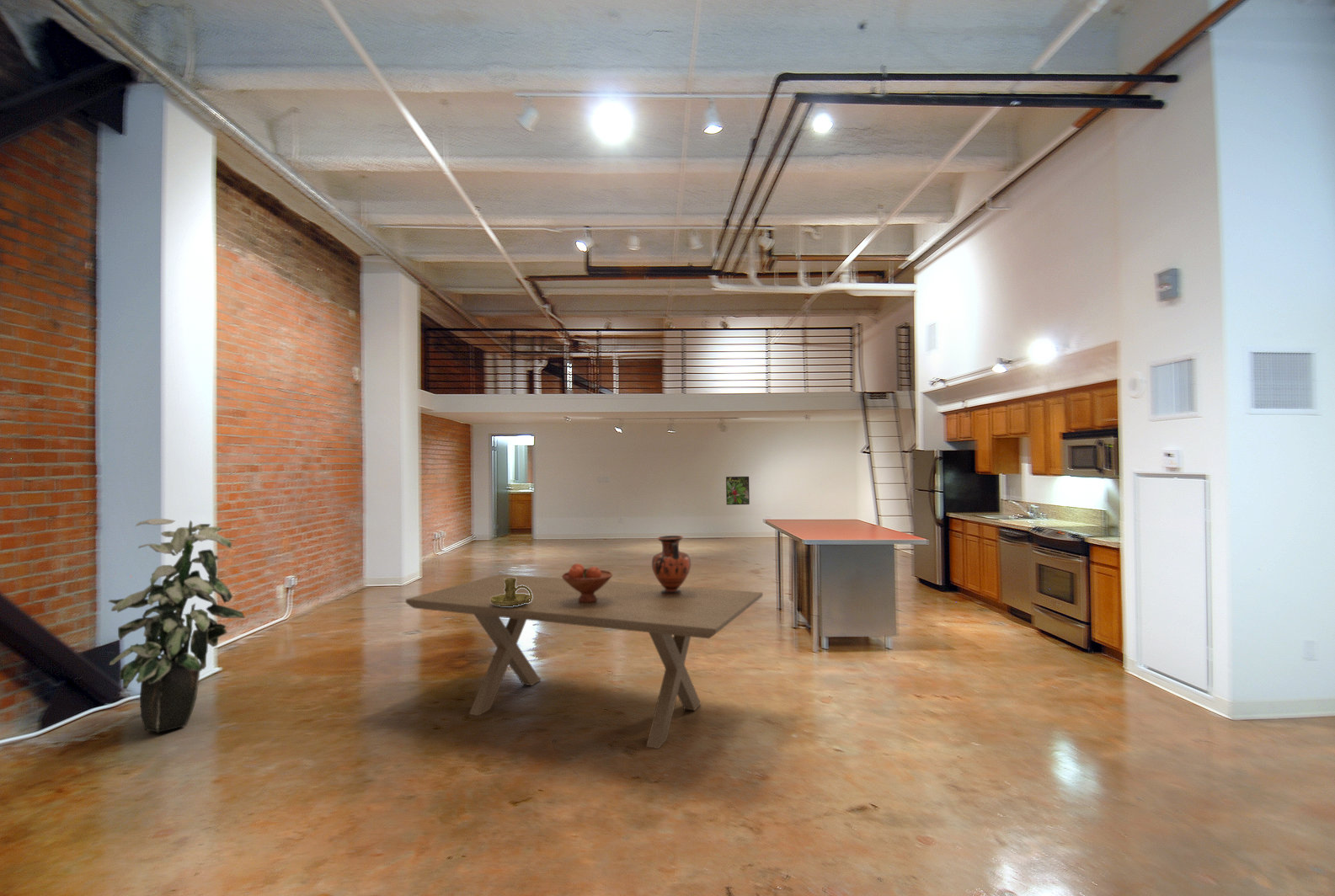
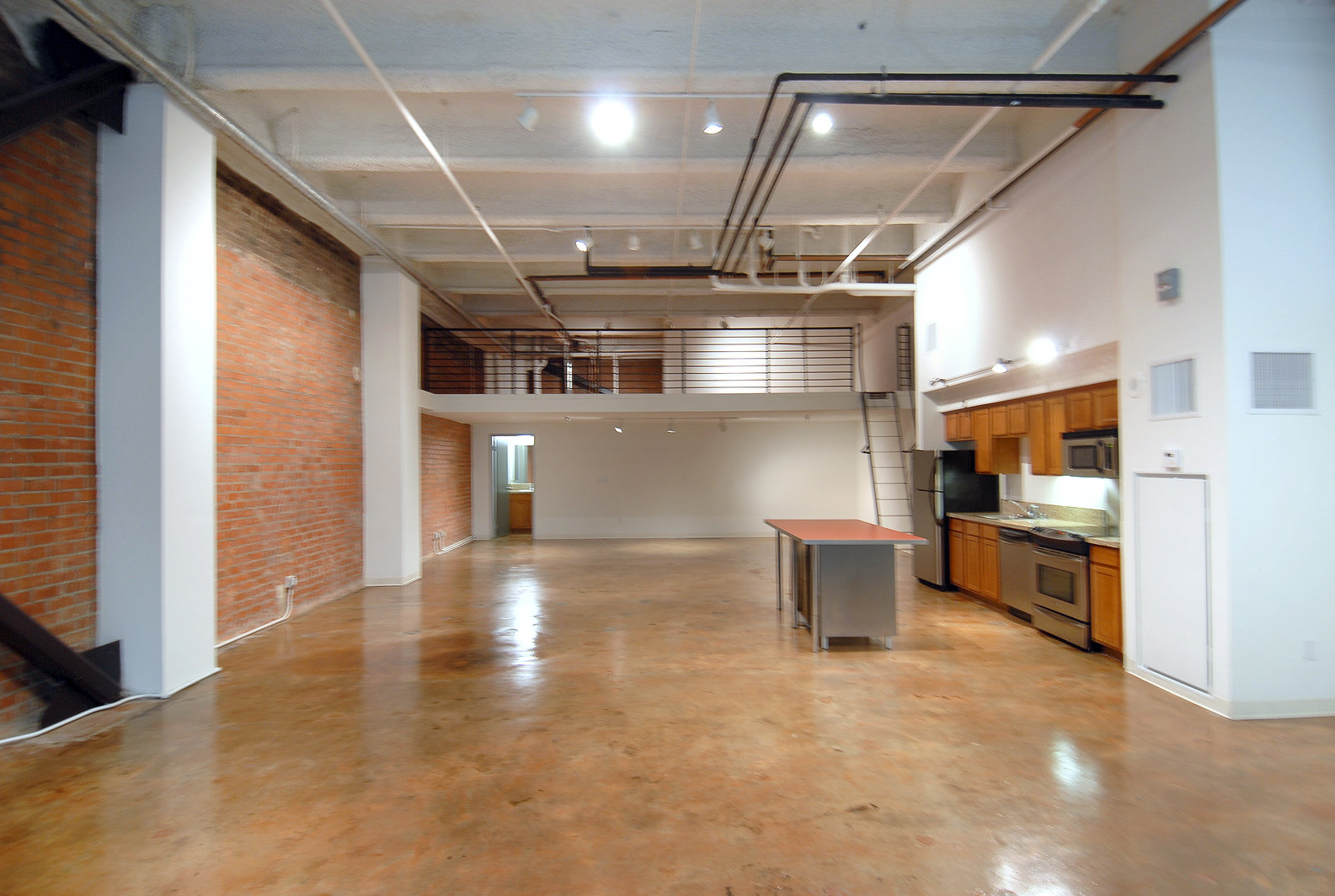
- fruit bowl (587, 582)
- dining table (587, 626)
- indoor plant (172, 621)
- candle holder (513, 591)
- vase (670, 564)
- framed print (737, 490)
